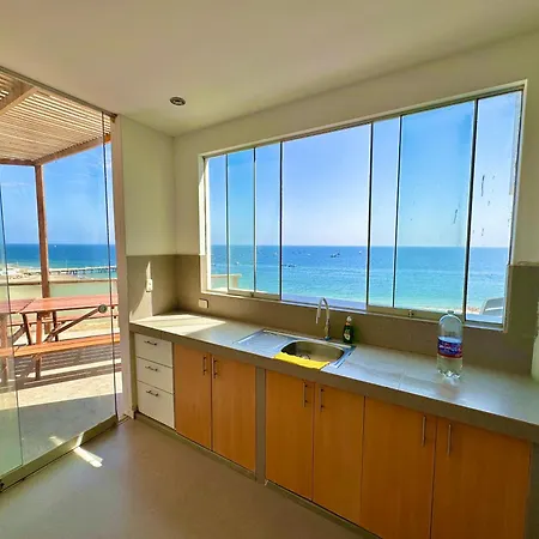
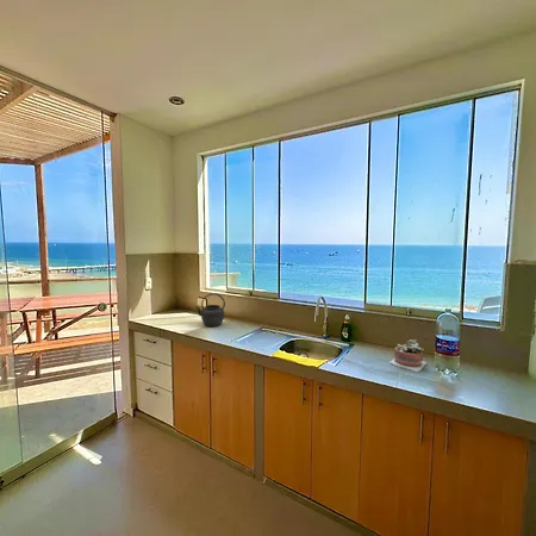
+ kettle (210, 308)
+ succulent plant (407, 351)
